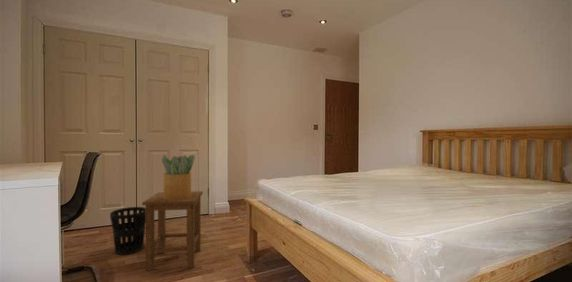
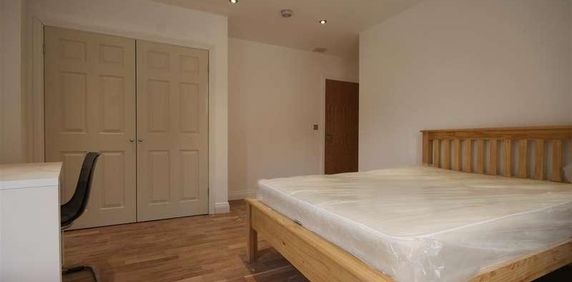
- wastebasket (129, 230)
- stool (175, 233)
- potted plant (179, 175)
